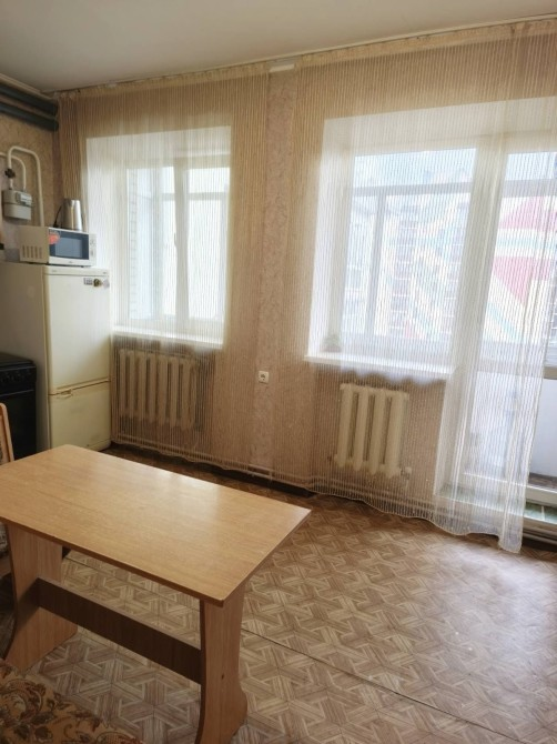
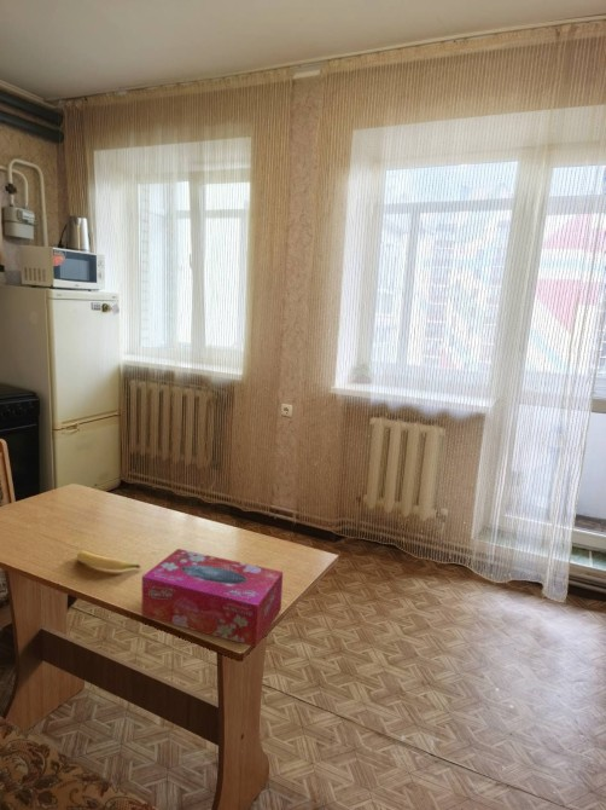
+ banana (104, 559)
+ tissue box (212, 592)
